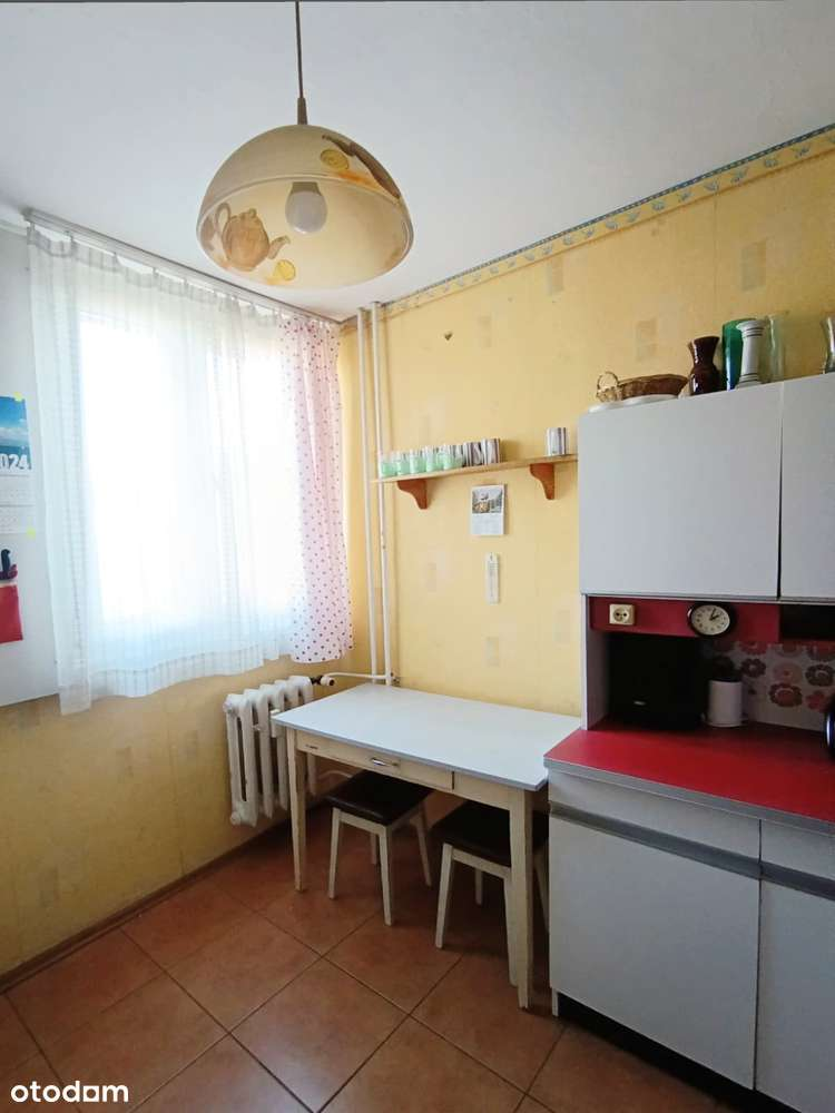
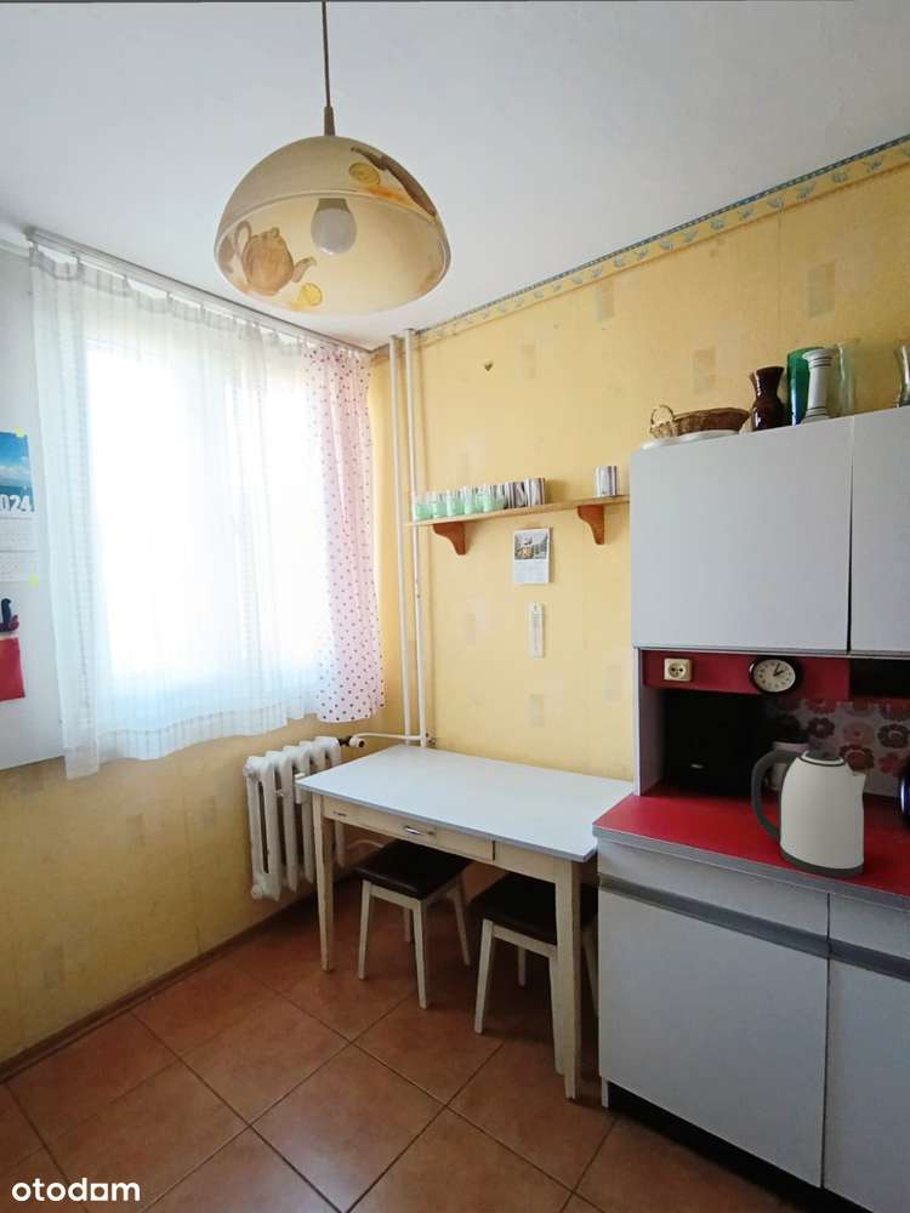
+ kettle (804, 802)
